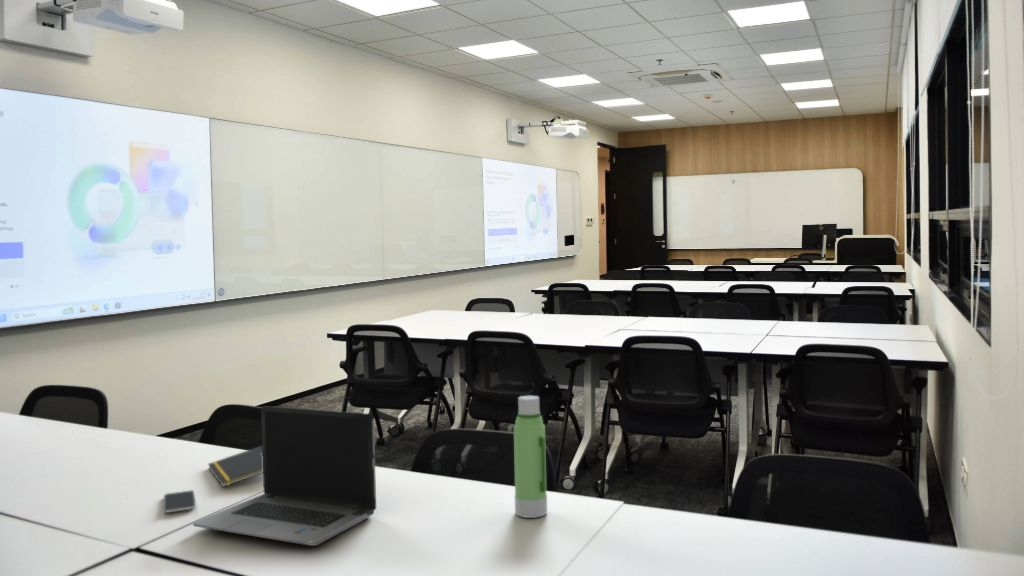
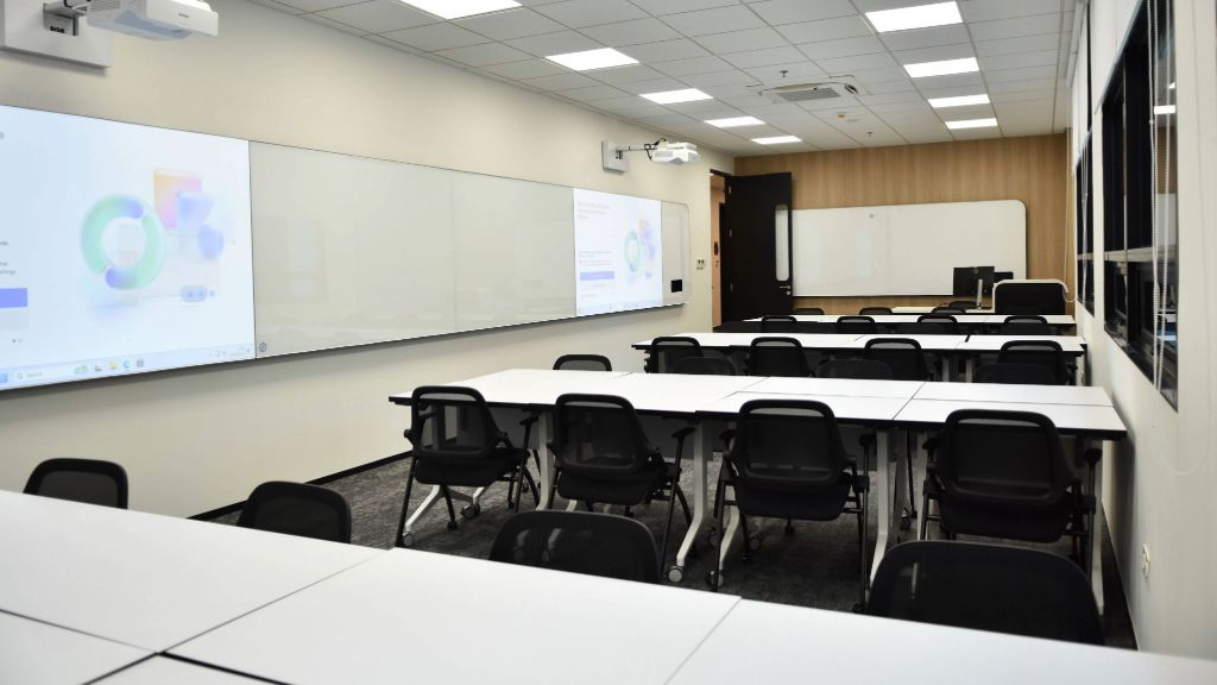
- notepad (244, 464)
- smartphone (179, 501)
- water bottle (530, 455)
- laptop computer (284, 471)
